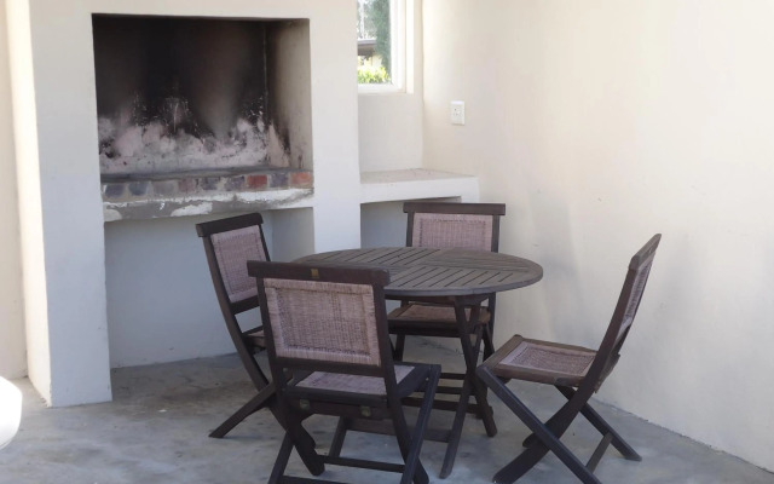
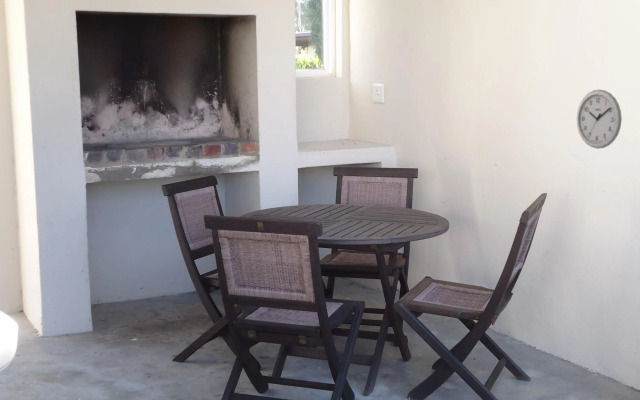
+ wall clock (597, 119)
